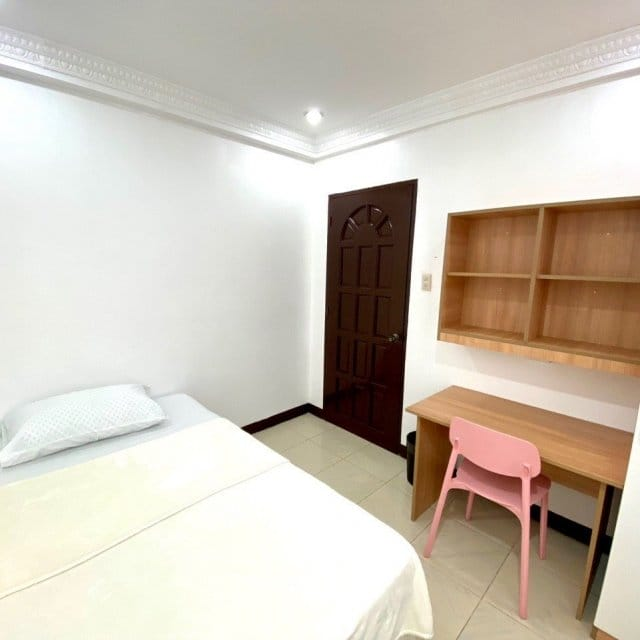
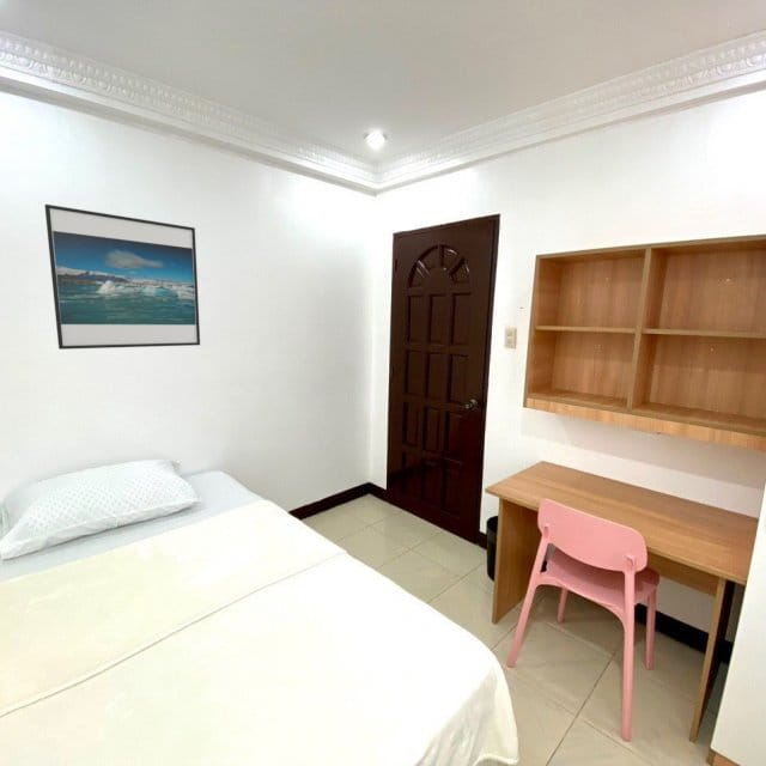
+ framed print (132, 284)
